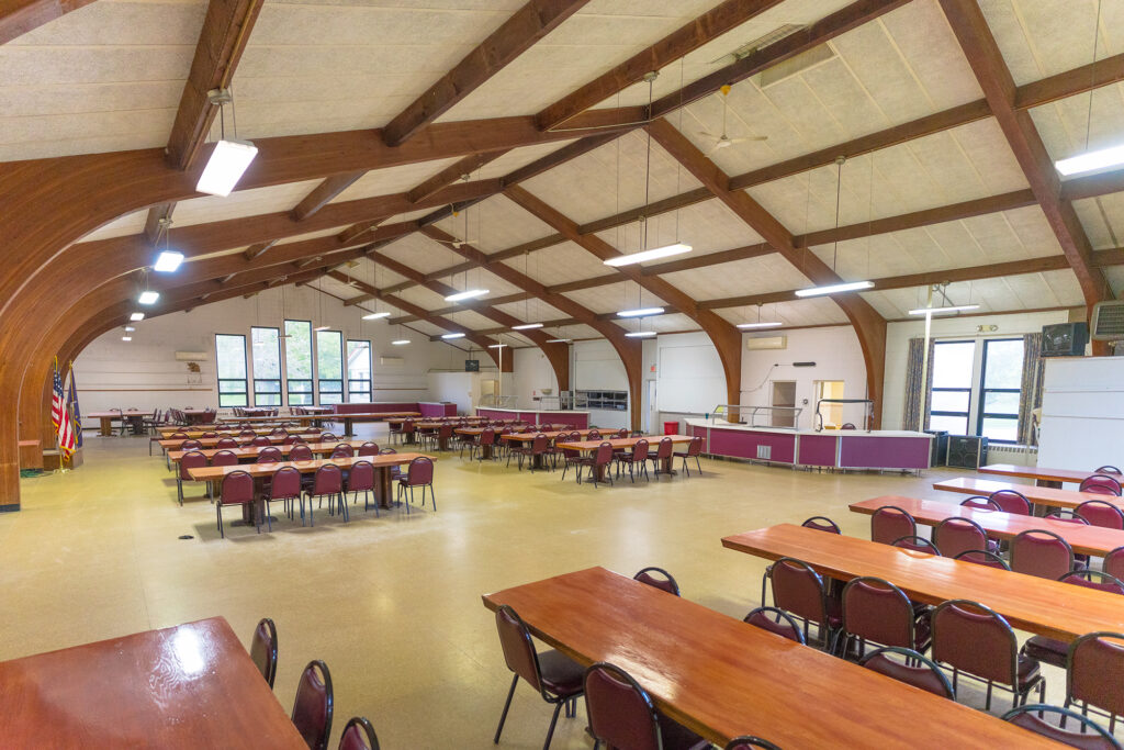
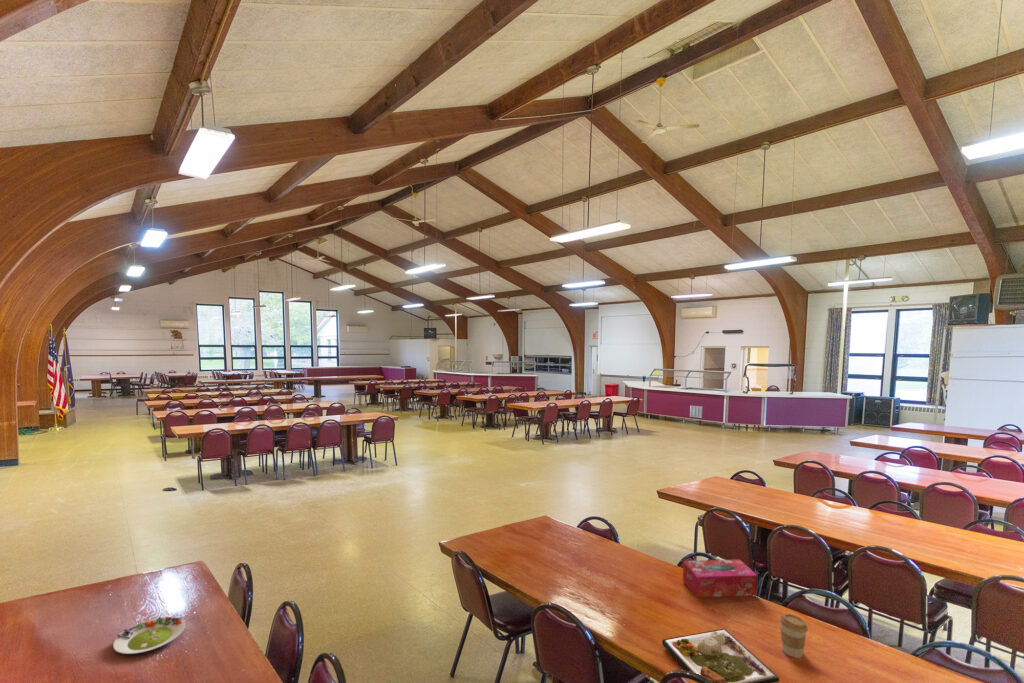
+ dinner plate (717, 656)
+ salad plate (150, 635)
+ tissue box (718, 578)
+ coffee cup (793, 634)
